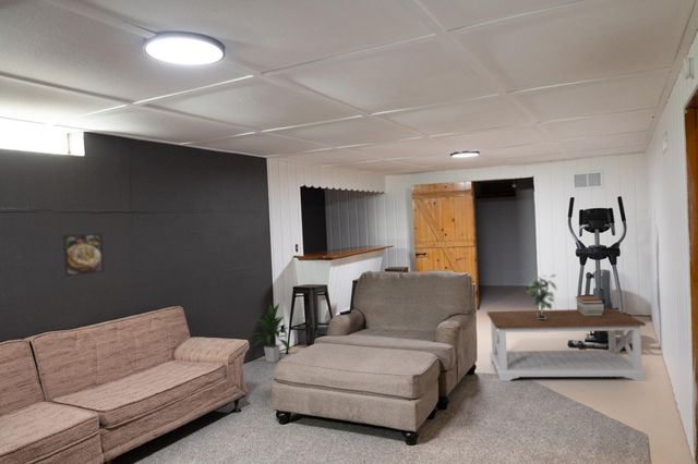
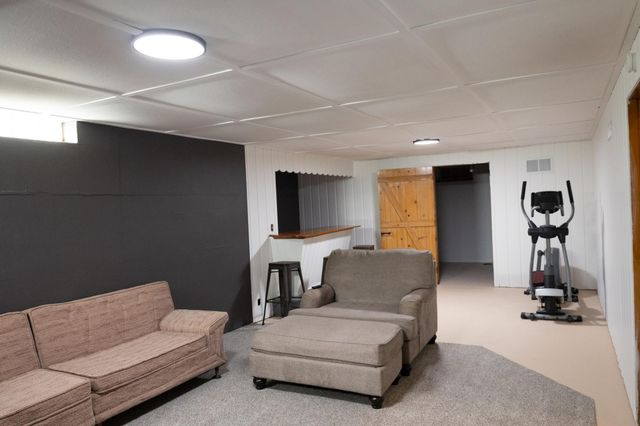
- coffee table (559, 351)
- book stack (589, 305)
- indoor plant (272, 332)
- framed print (83, 254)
- potted plant (541, 296)
